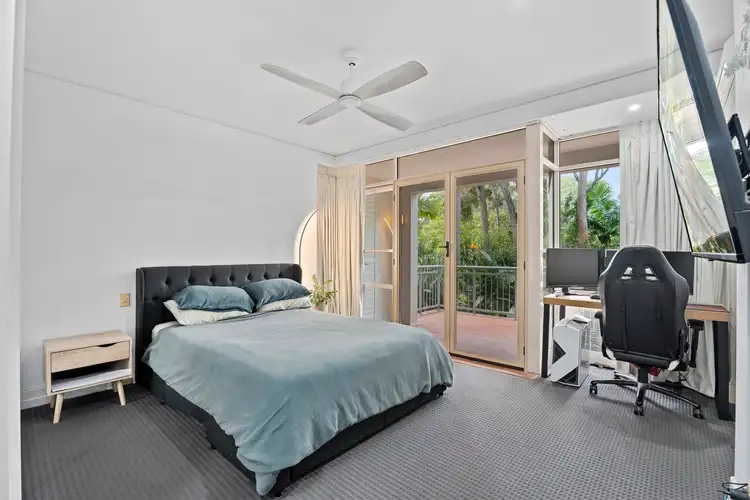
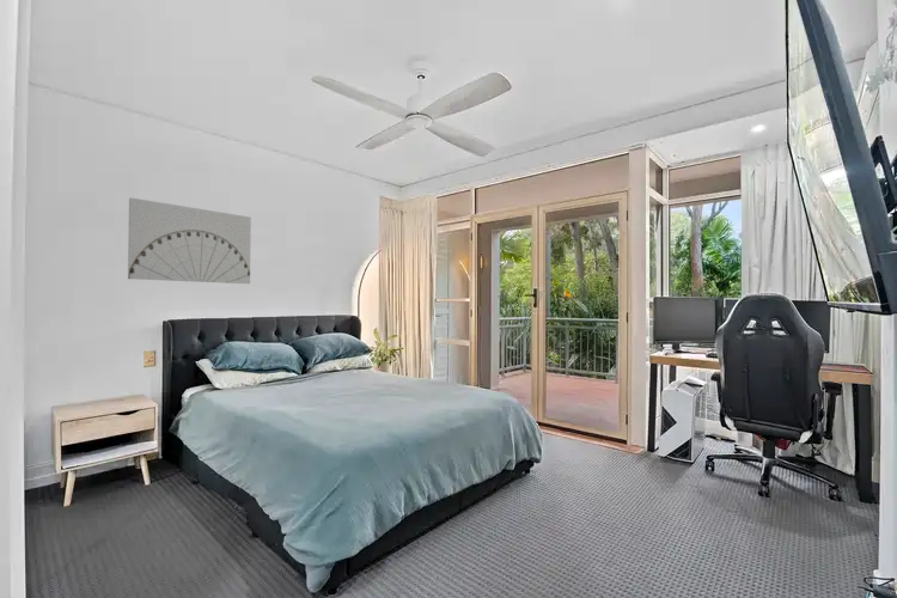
+ wall art (195, 244)
